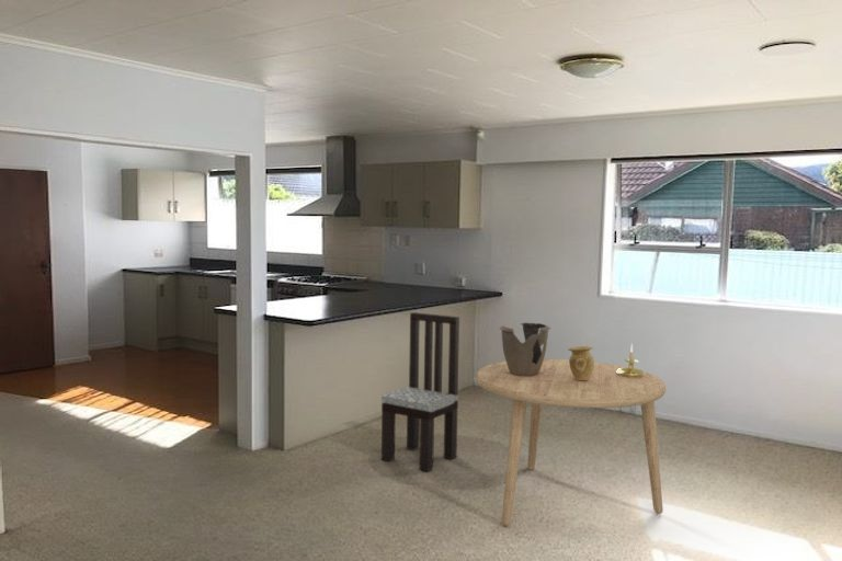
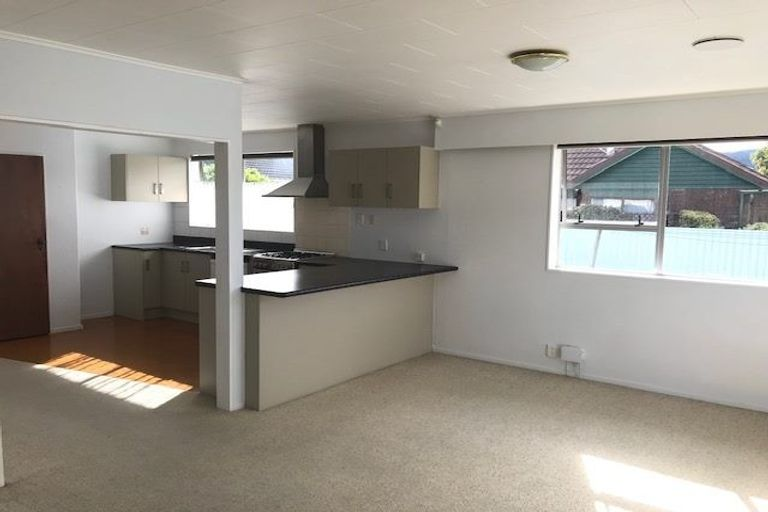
- vase (580, 362)
- candle holder (630, 358)
- dining table (538, 431)
- decorative bowl (526, 348)
- dining chair (420, 389)
